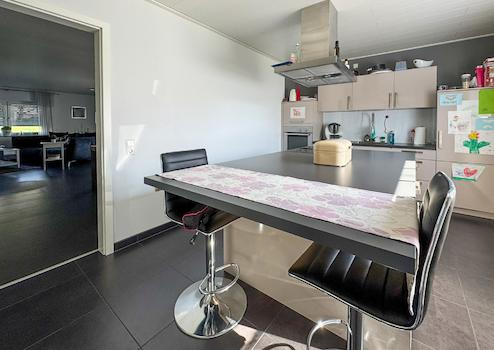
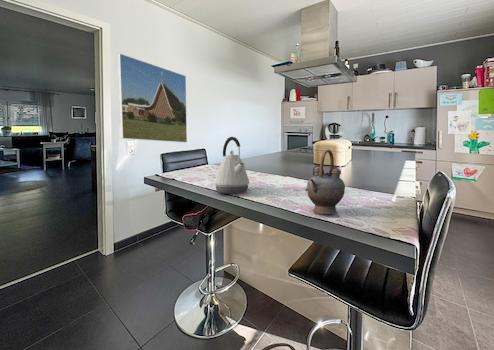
+ kettle (232, 164)
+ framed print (156, 103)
+ teapot (323, 181)
